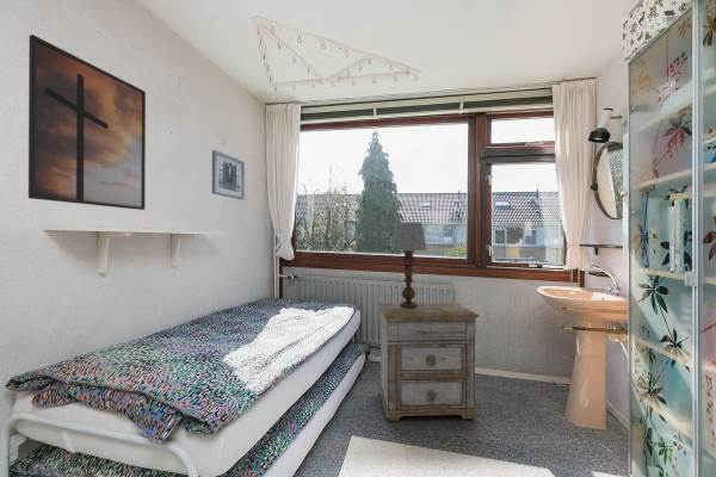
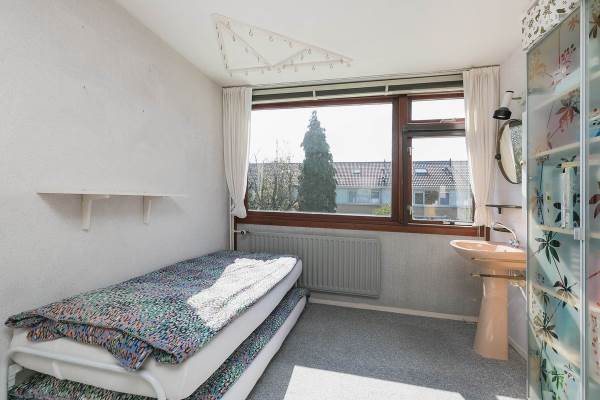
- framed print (95, 136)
- nightstand (424, 355)
- wall art (229, 176)
- table lamp (408, 264)
